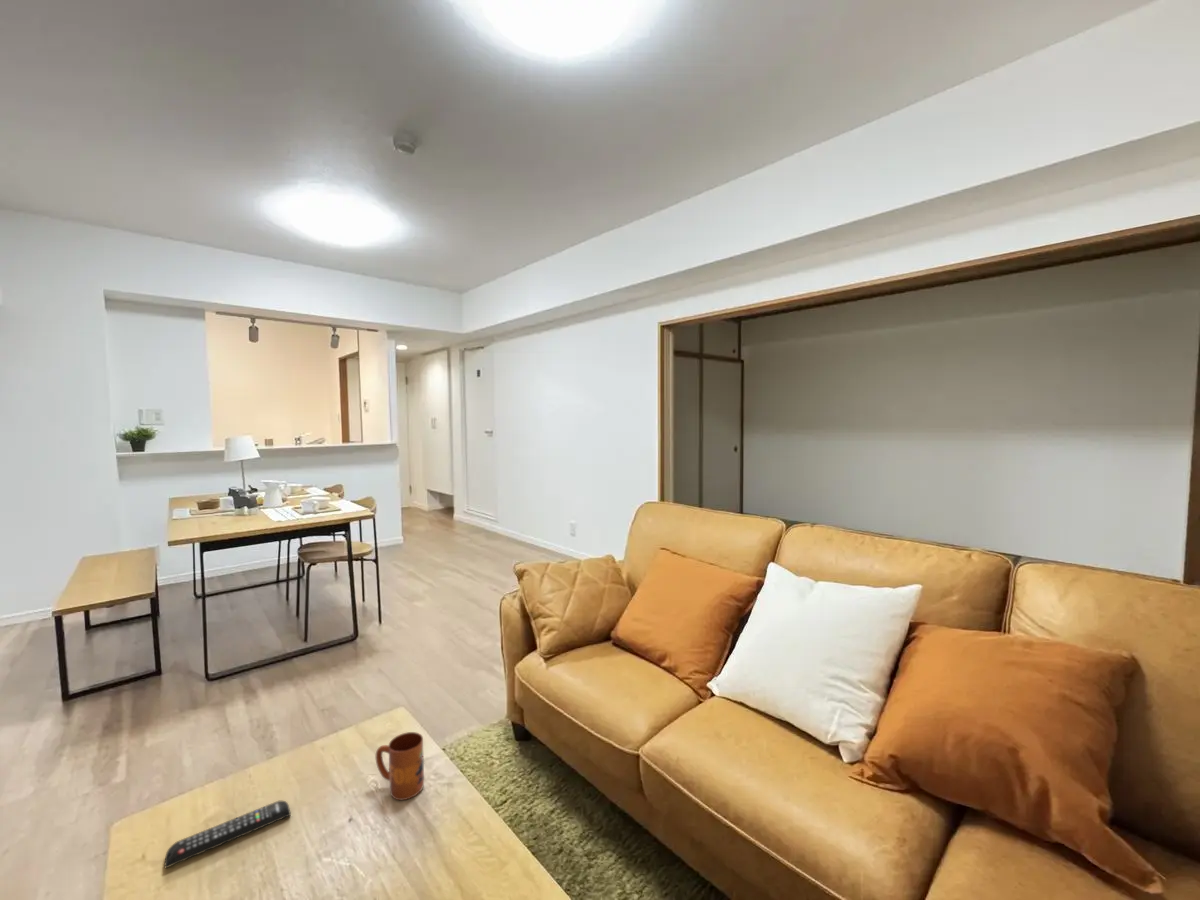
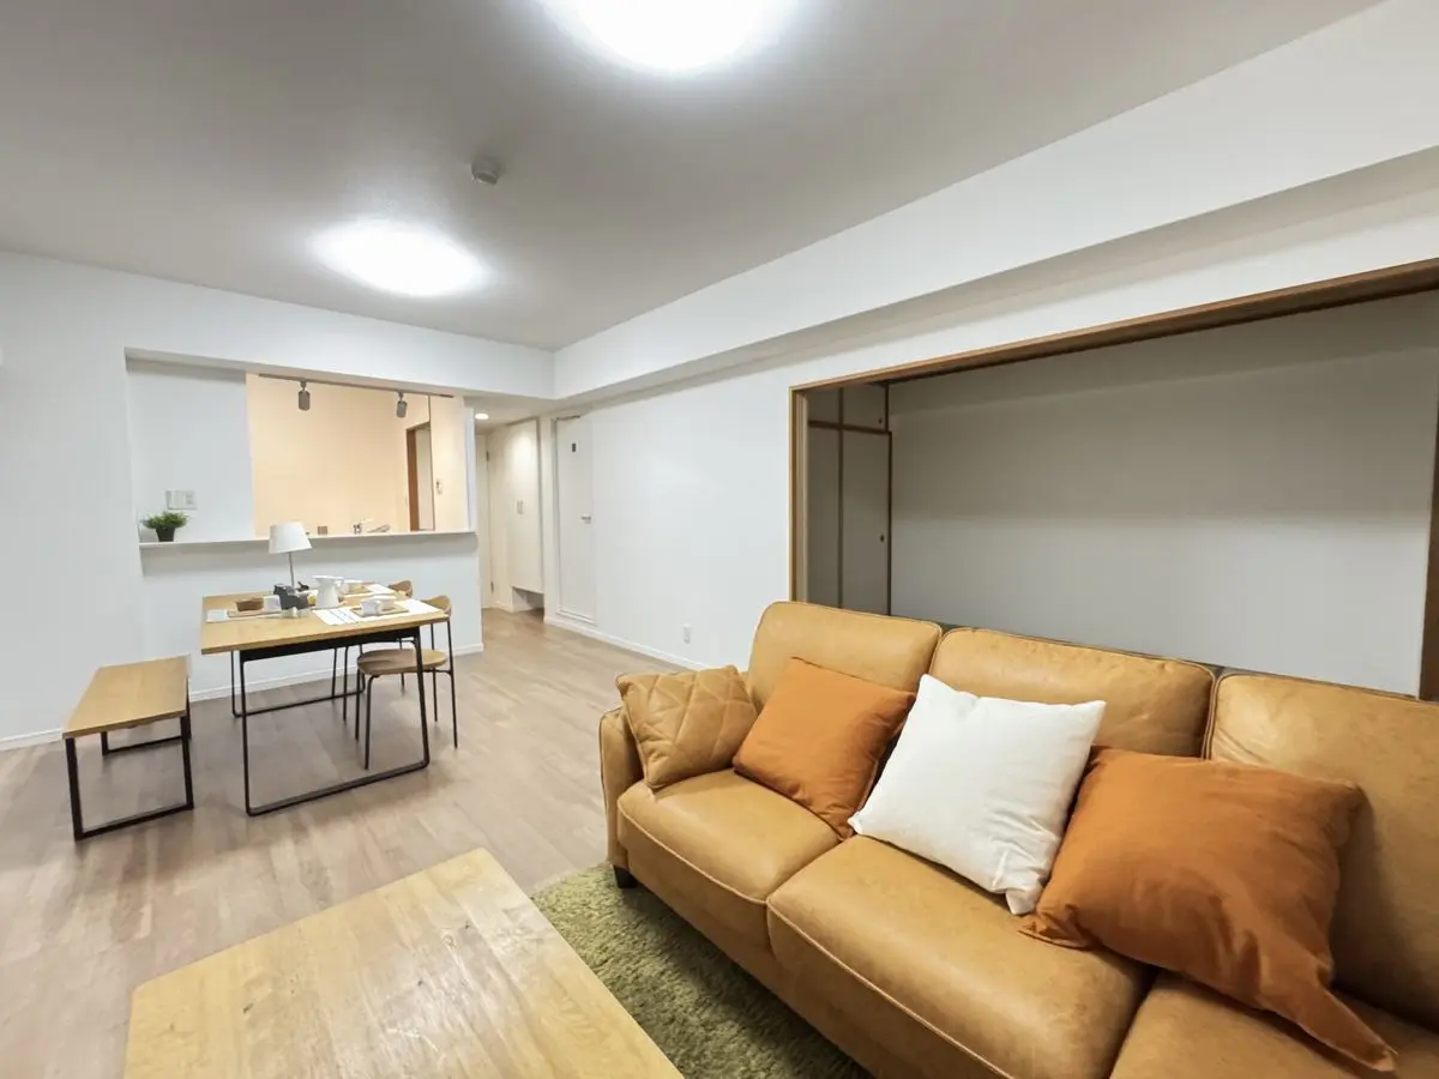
- remote control (231, 831)
- mug (398, 764)
